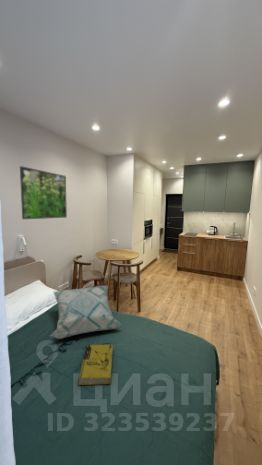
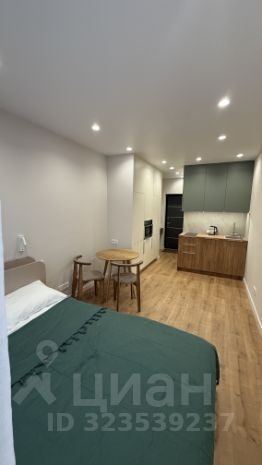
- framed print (46, 195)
- book (97, 362)
- decorative pillow (84, 308)
